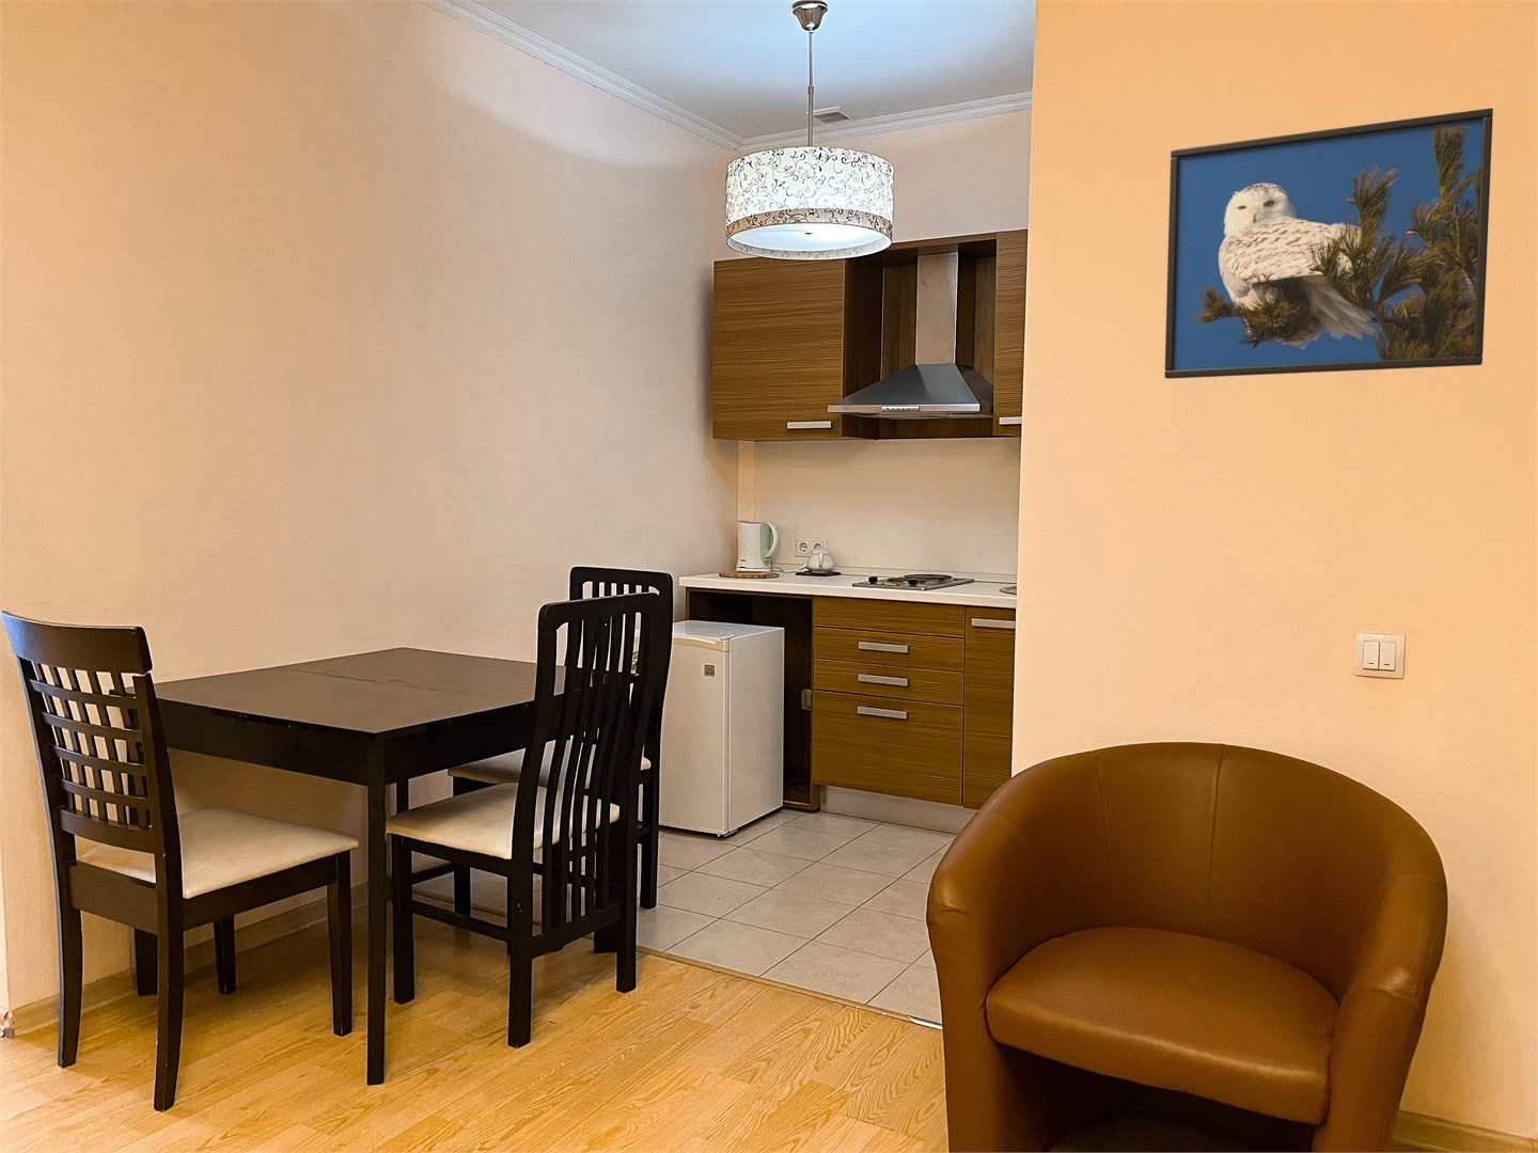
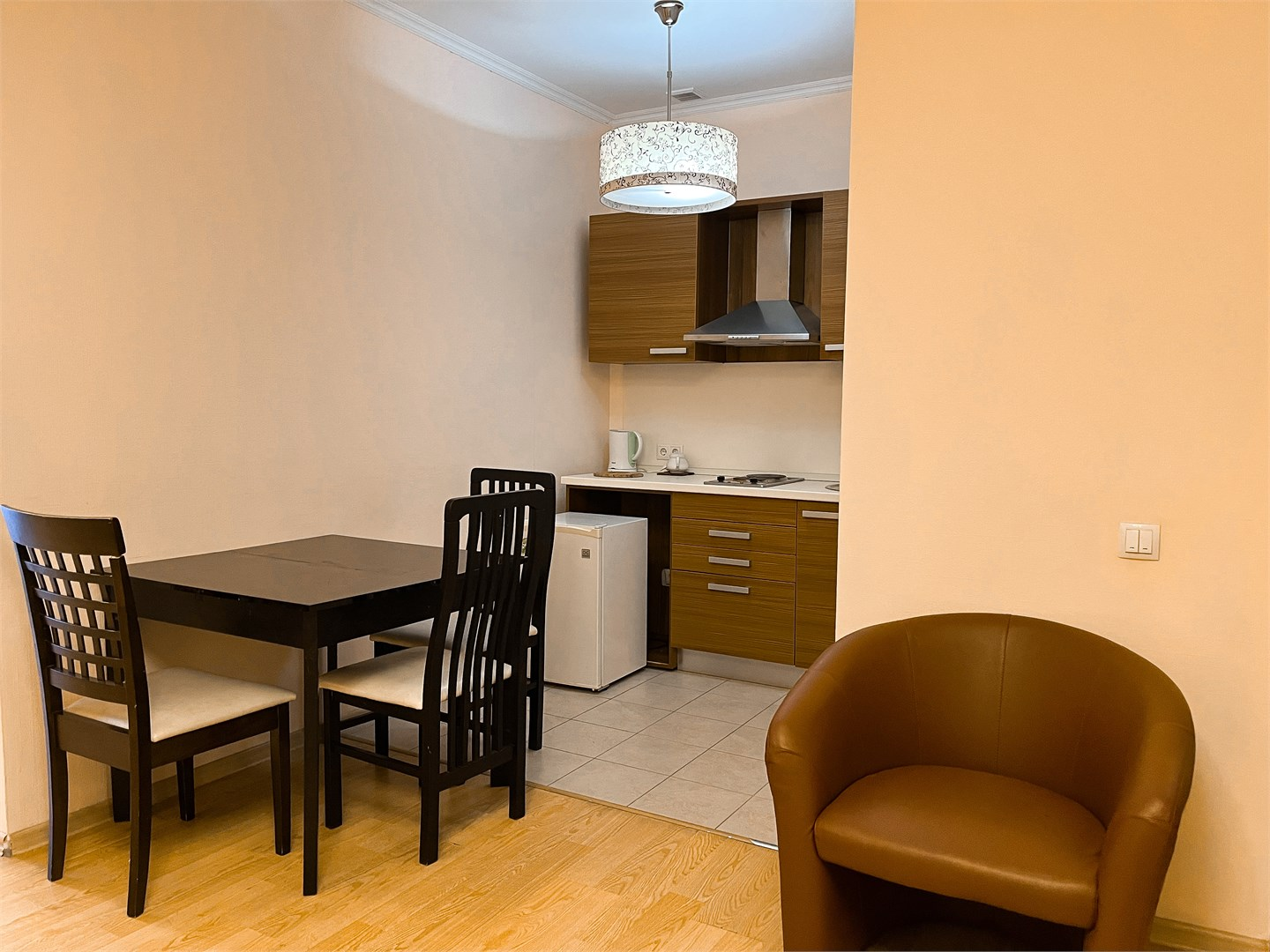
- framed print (1318, 252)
